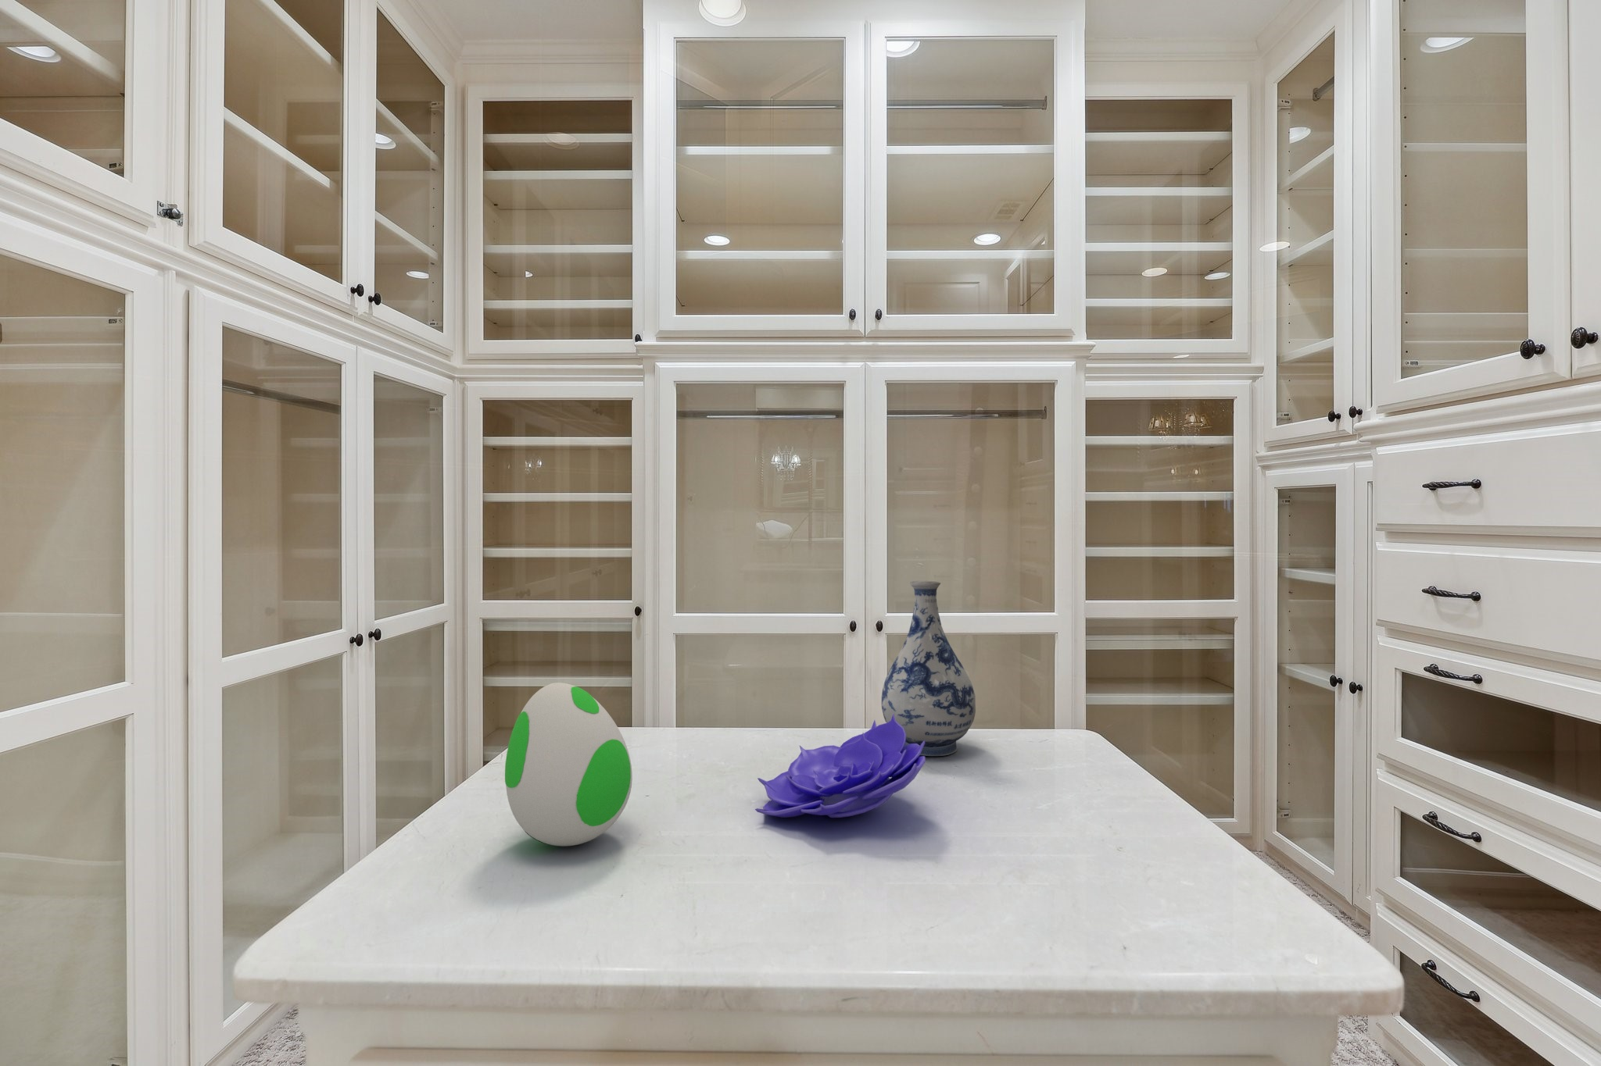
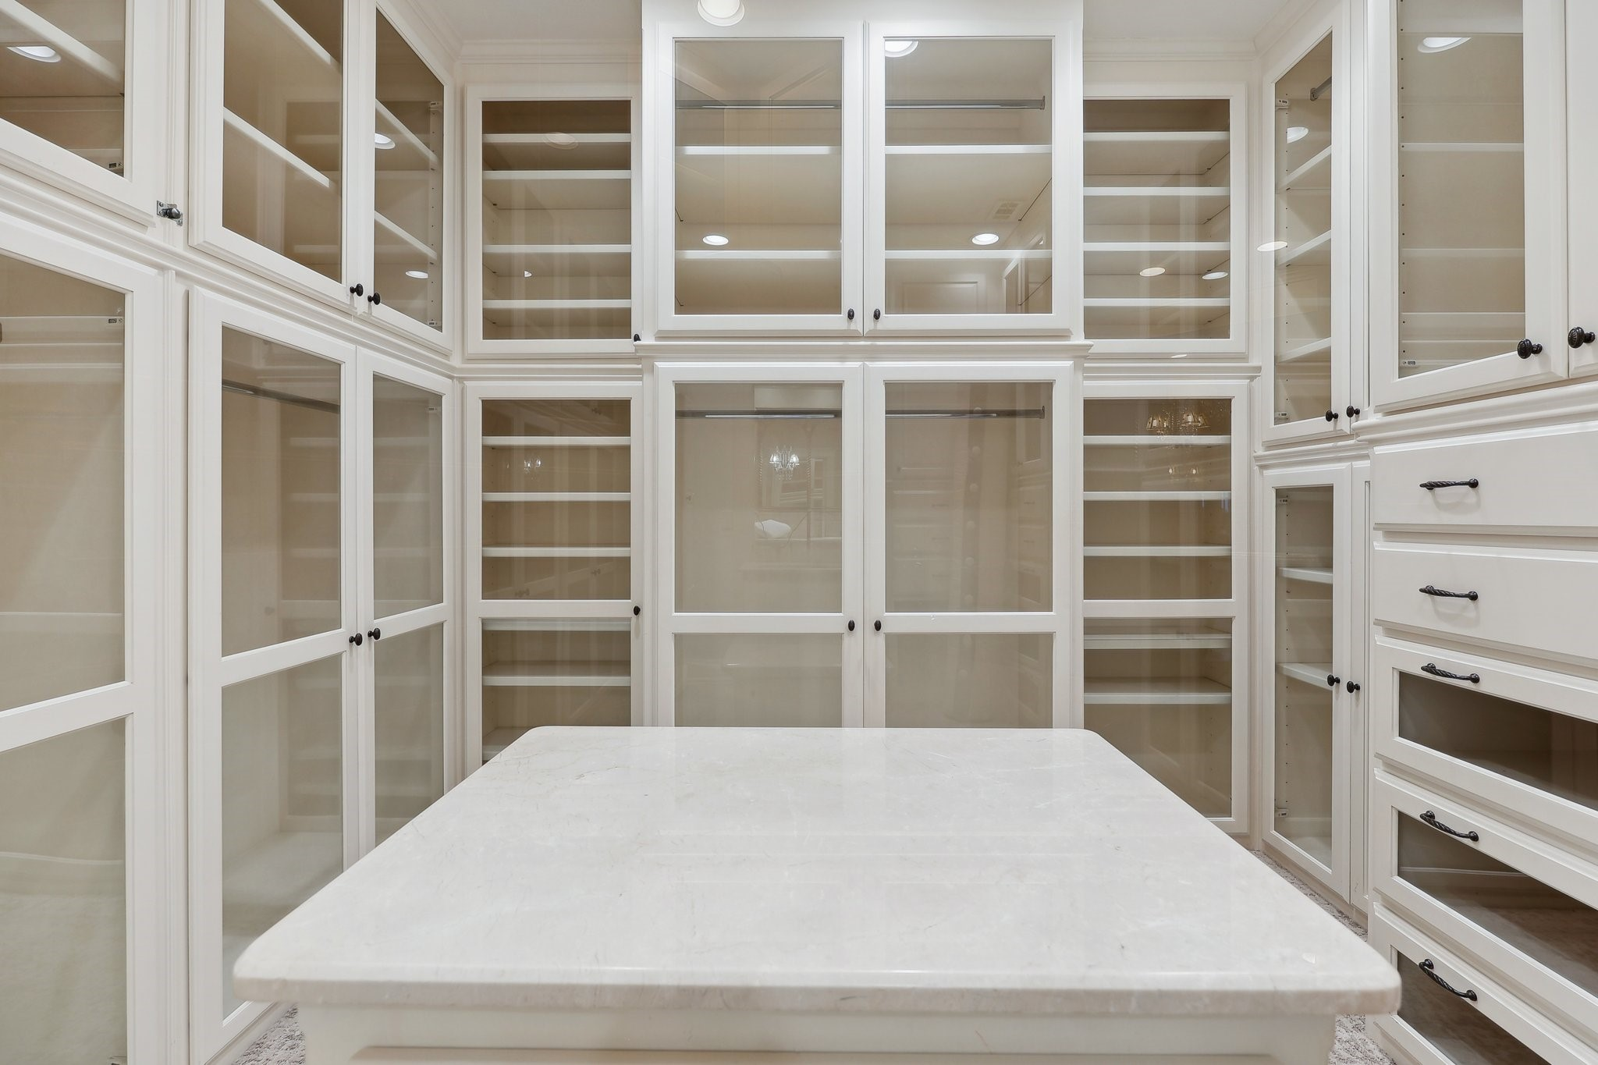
- vase (927, 665)
- decorative egg (570, 763)
- decorative bowl (840, 765)
